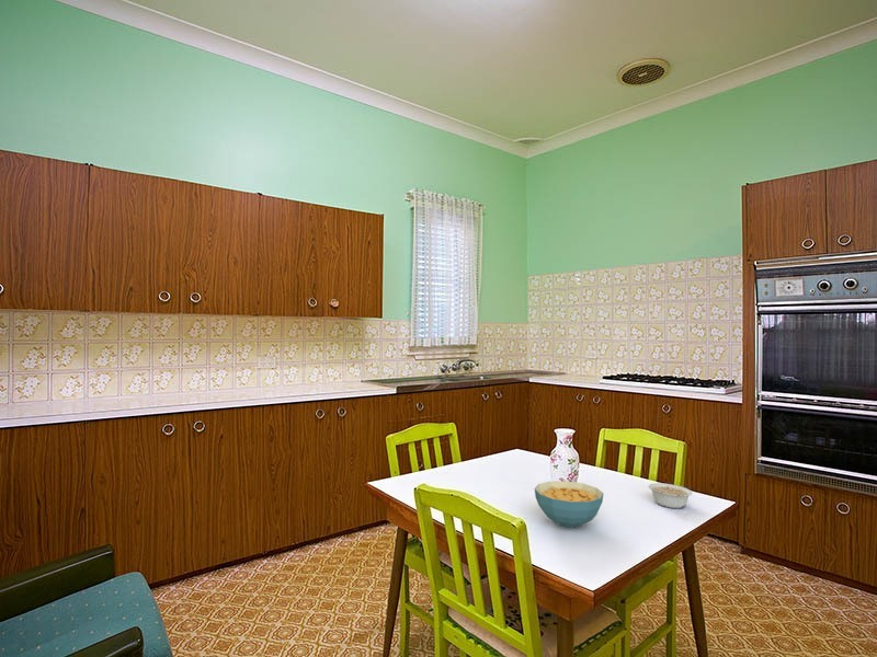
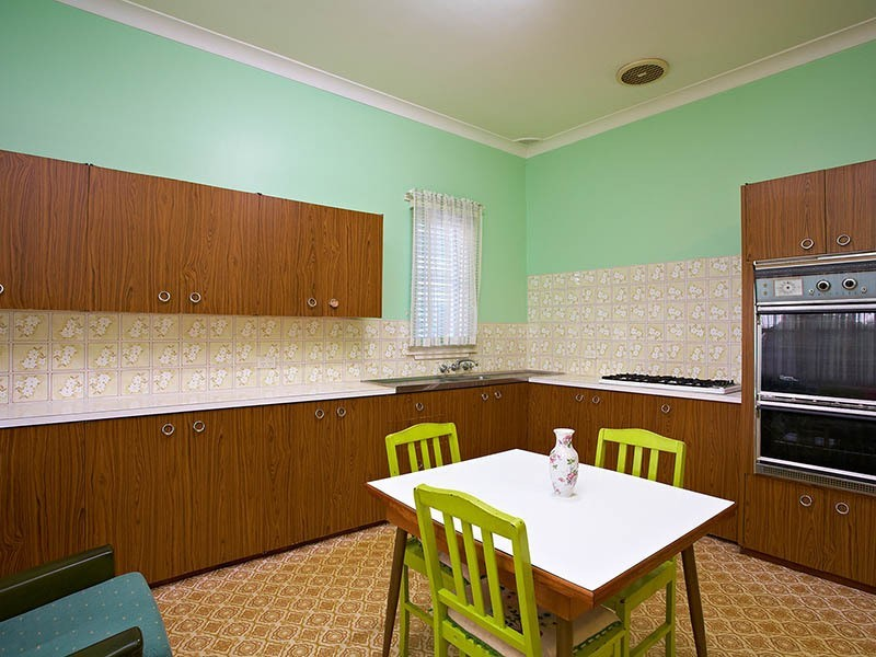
- cereal bowl (568, 507)
- legume (671, 495)
